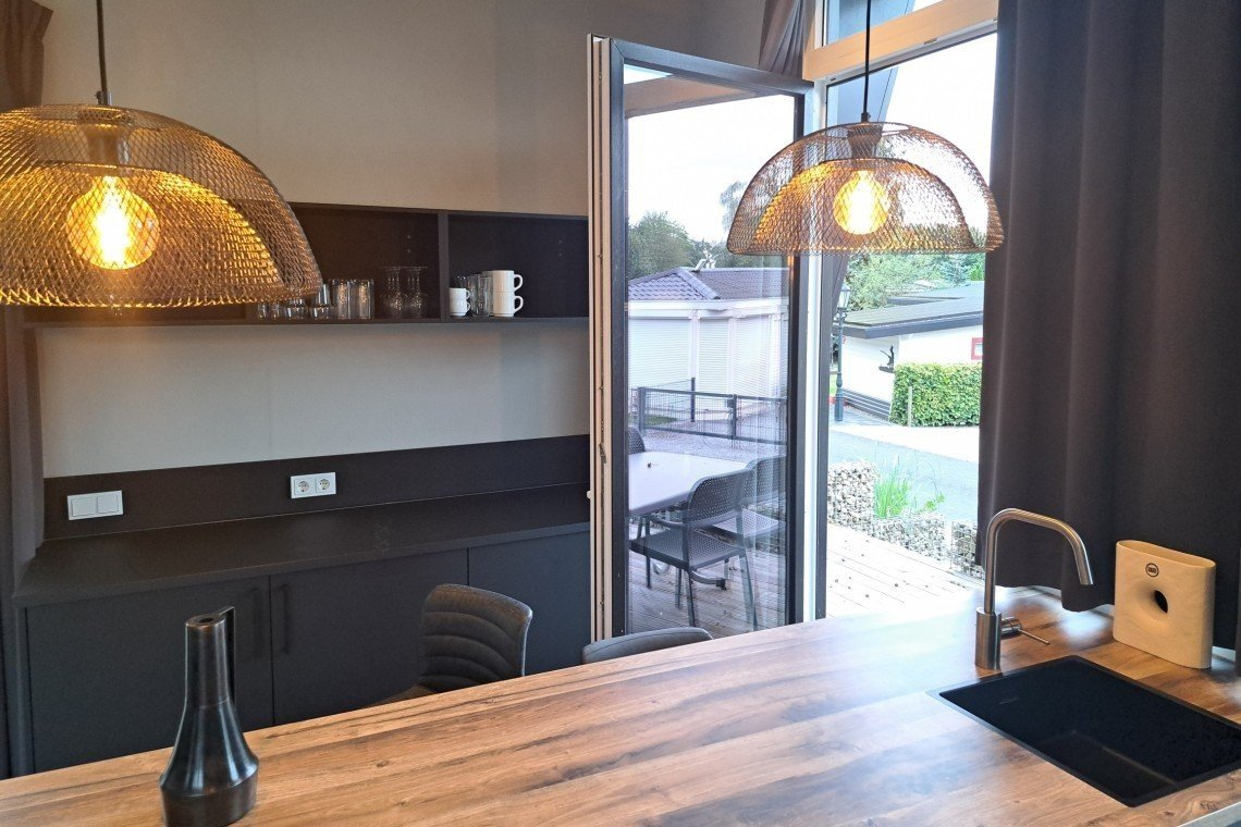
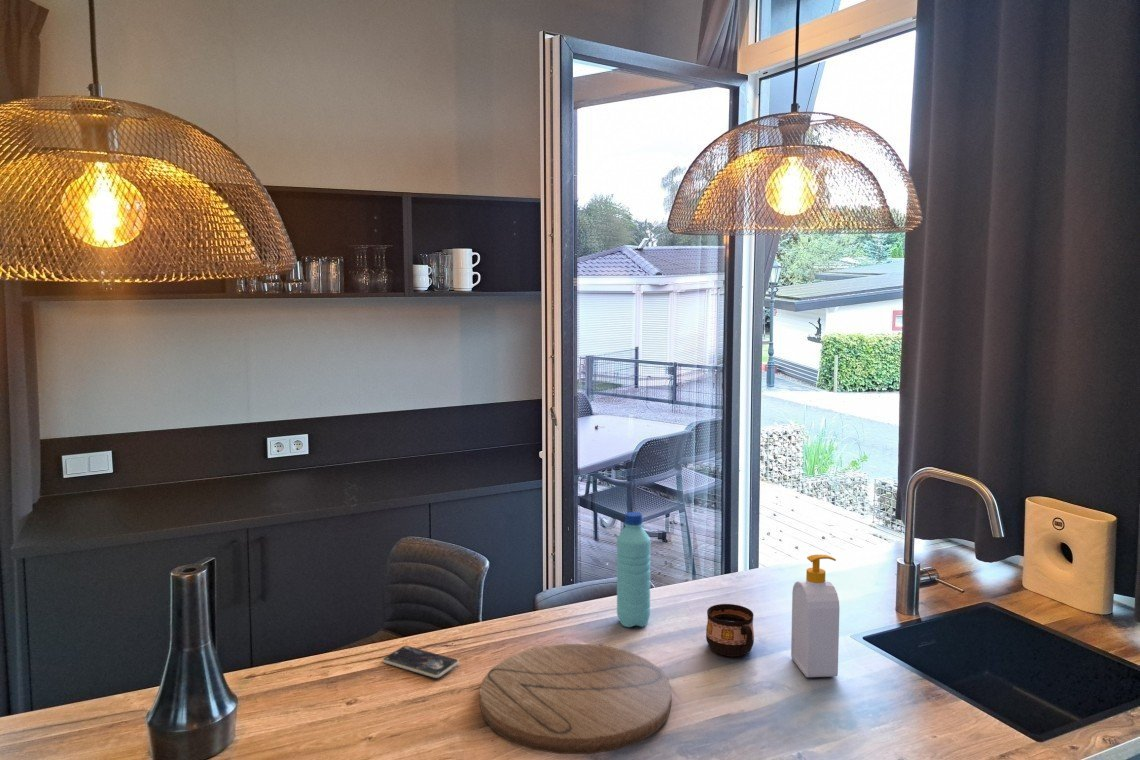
+ smartphone (420, 661)
+ soap bottle (816, 612)
+ water bottle (633, 568)
+ cup (729, 631)
+ cutting board (575, 692)
